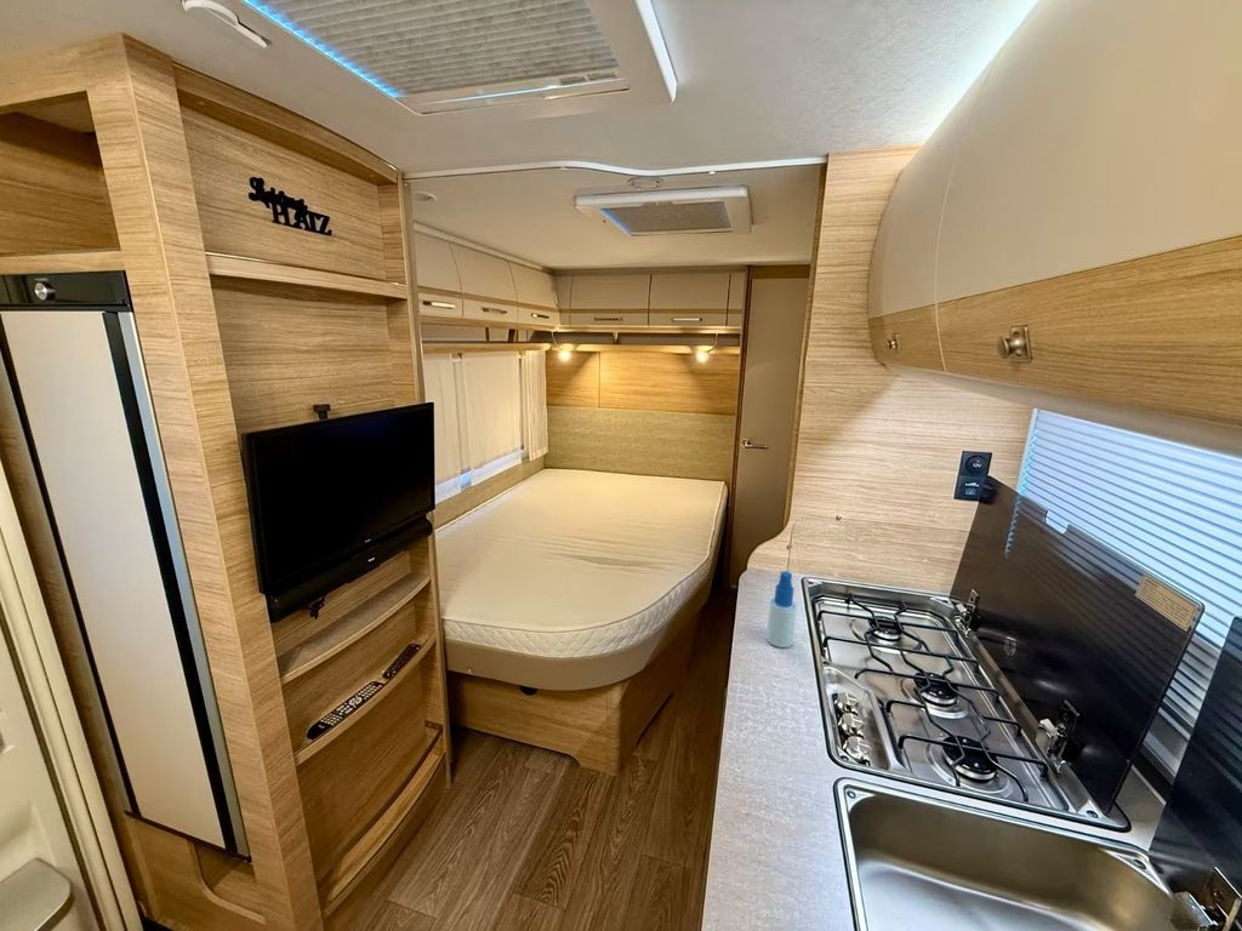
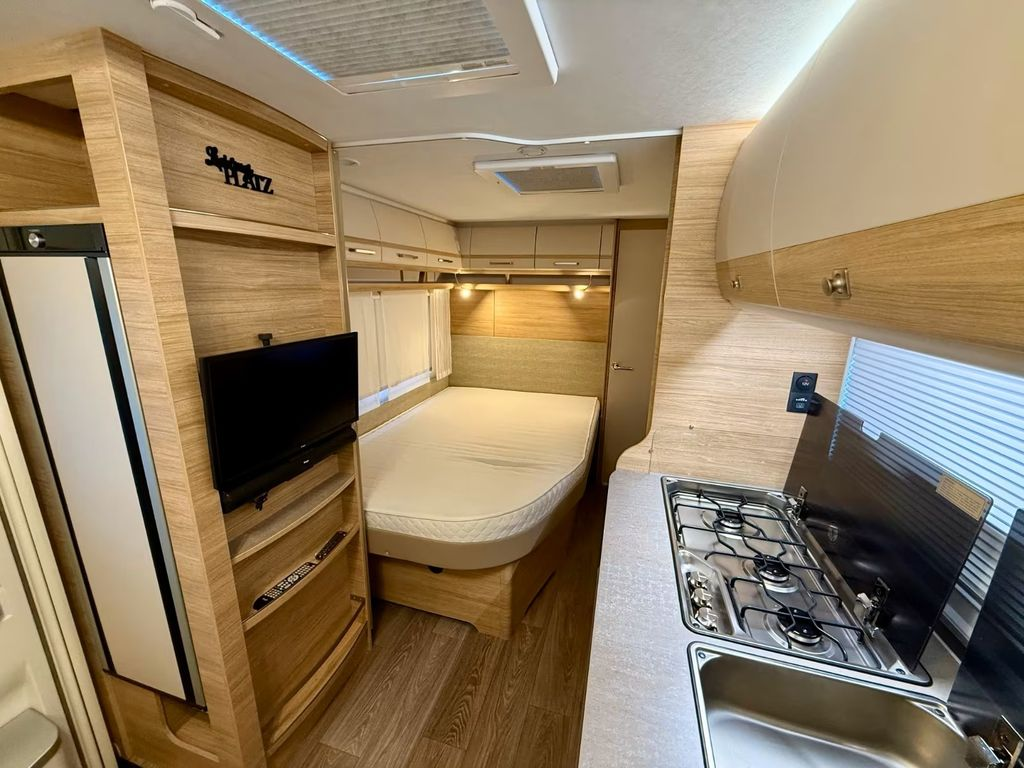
- spray bottle (782, 606)
